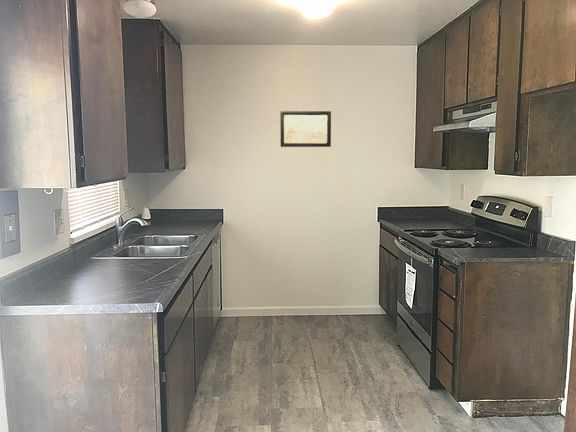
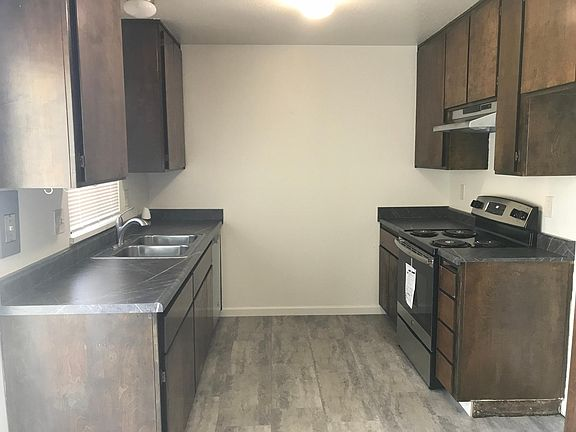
- wall art (305, 129)
